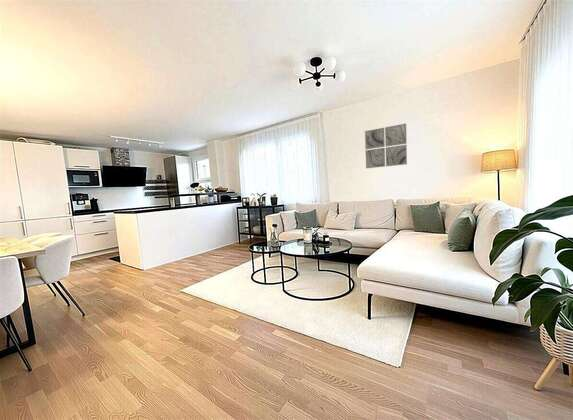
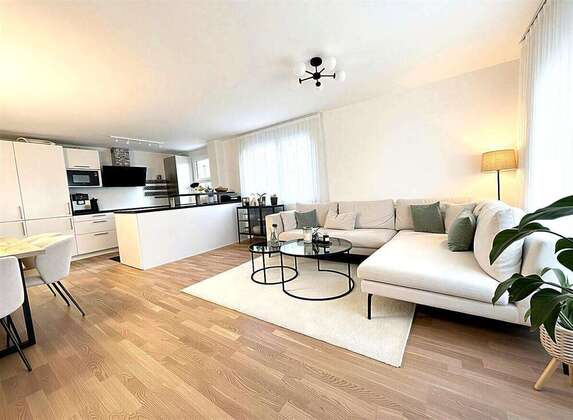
- wall art (384, 146)
